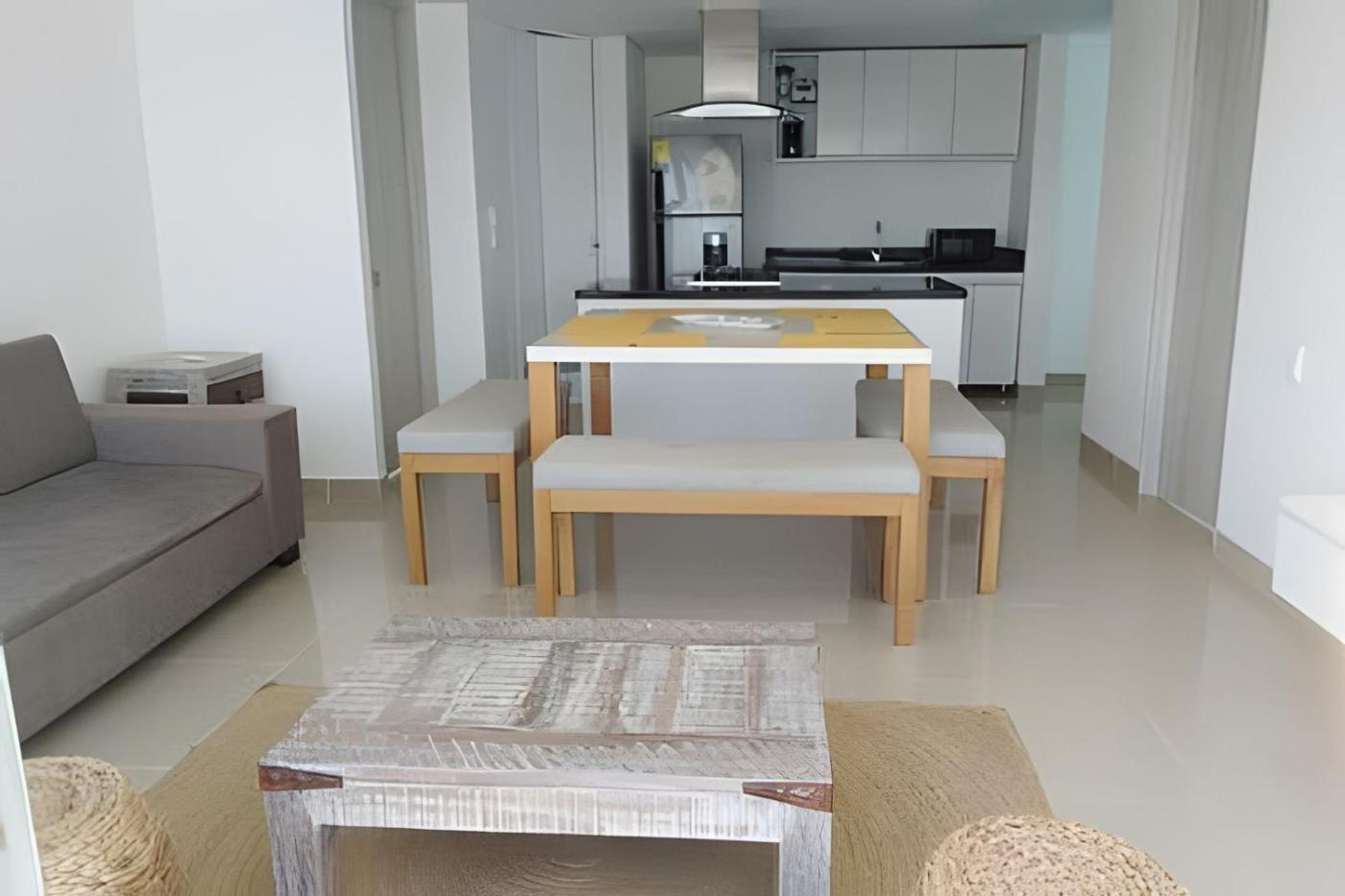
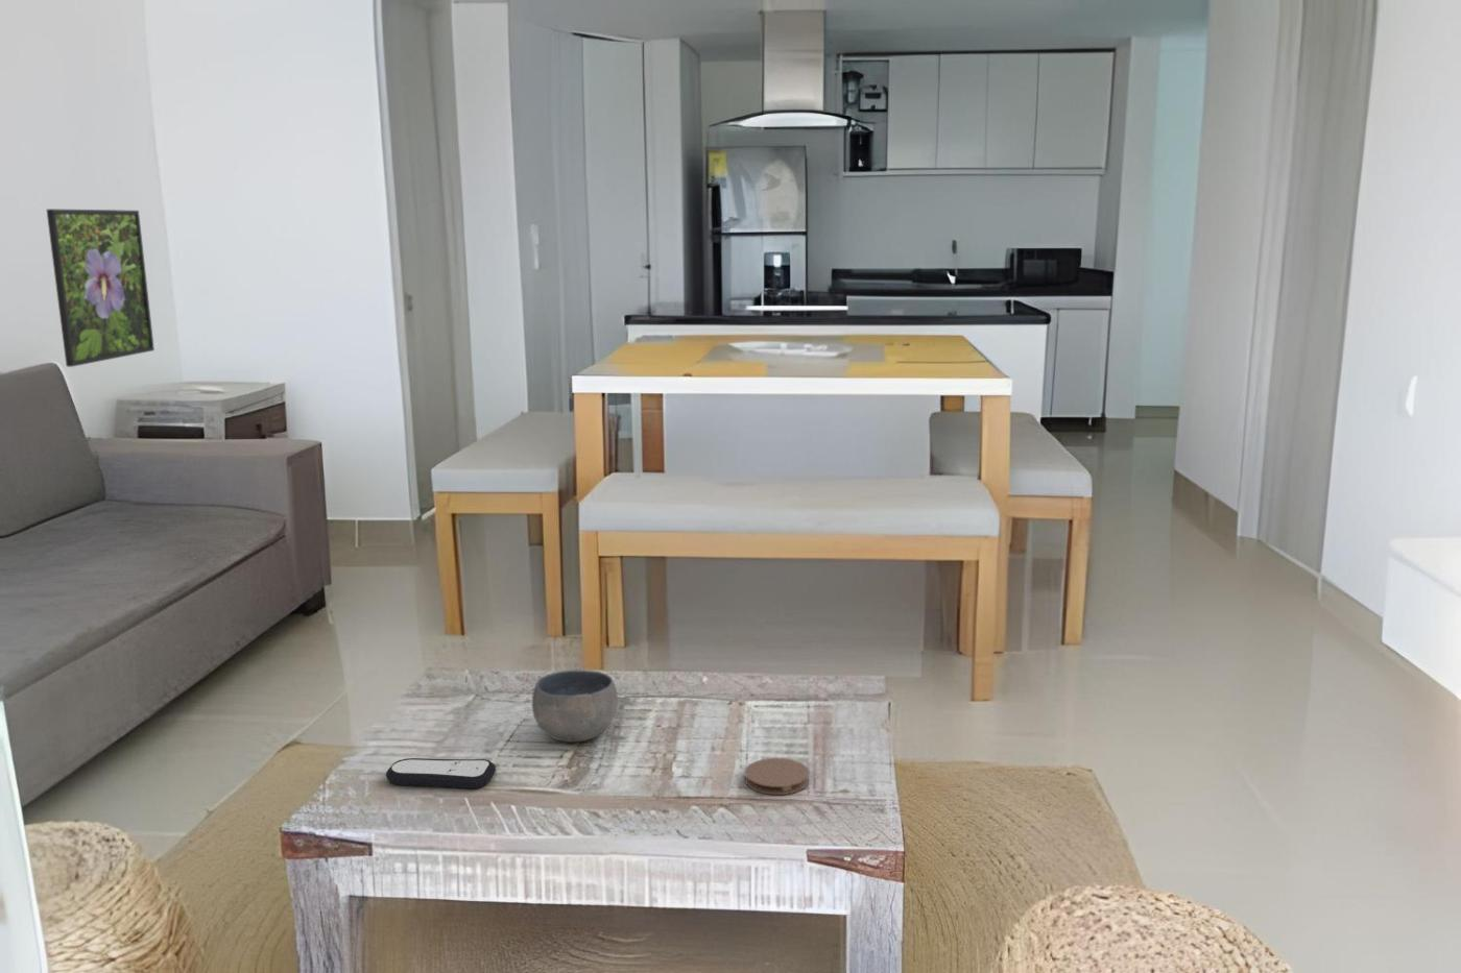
+ bowl (575, 708)
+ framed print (103, 285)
+ remote control (440, 772)
+ coaster (777, 775)
